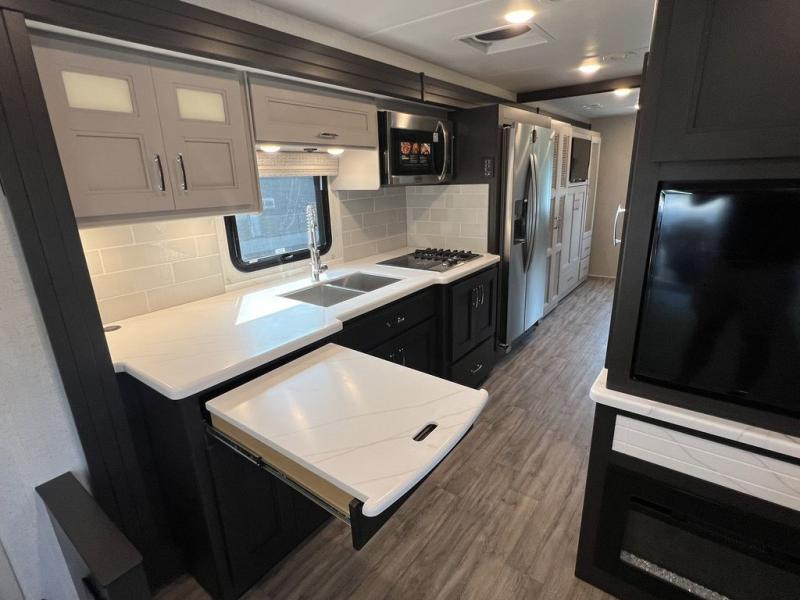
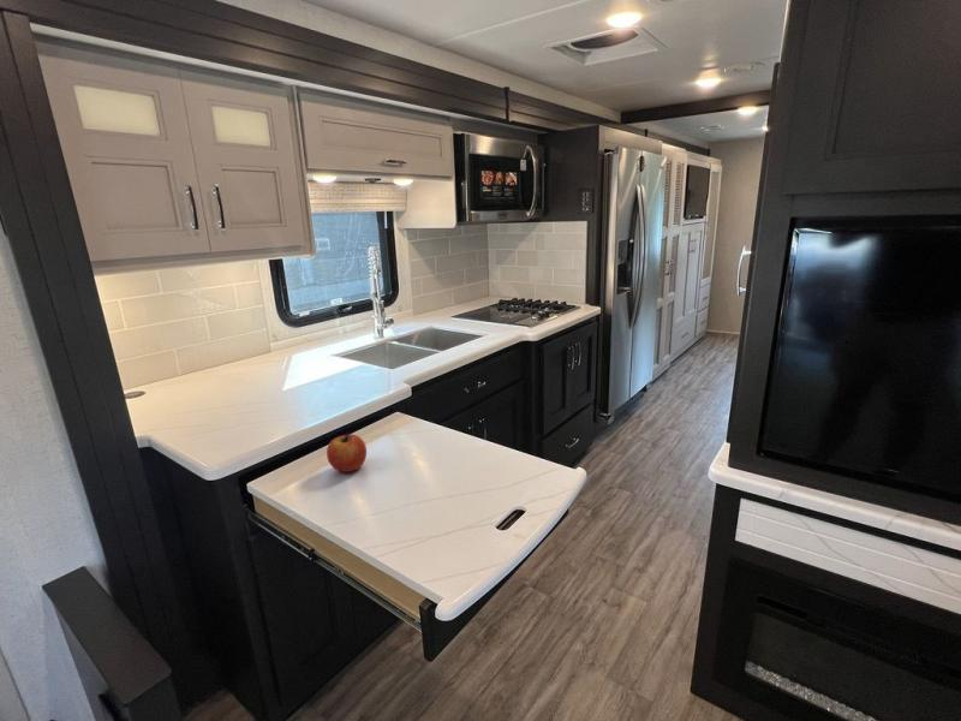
+ apple (346, 451)
